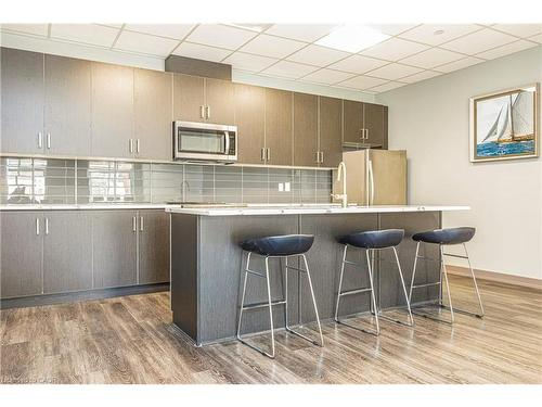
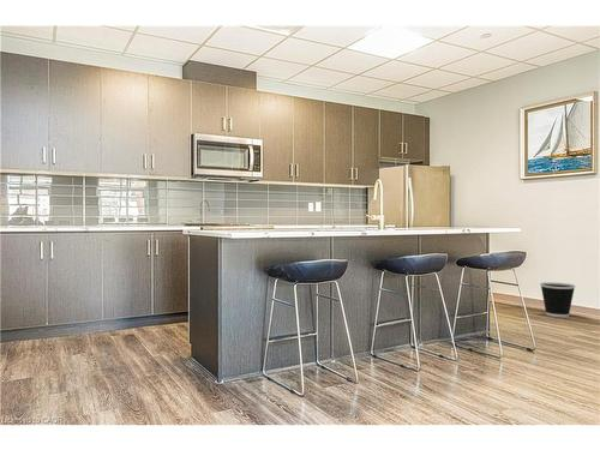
+ wastebasket (557, 299)
